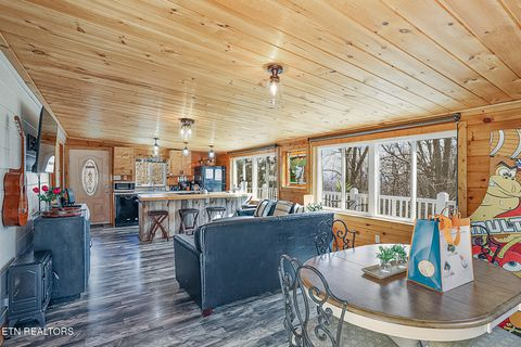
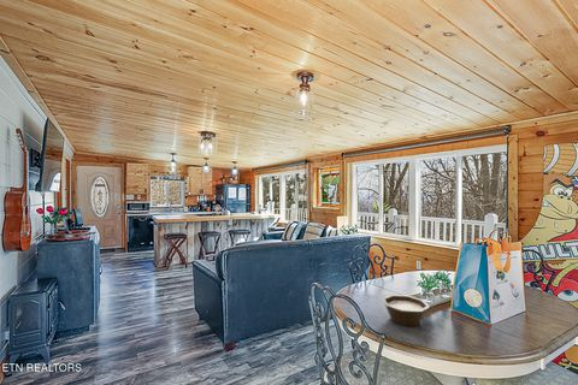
+ bowl (405, 310)
